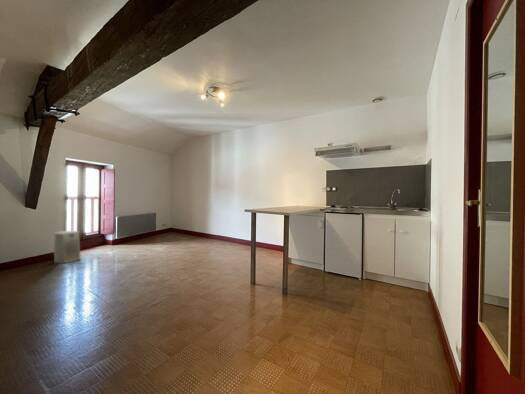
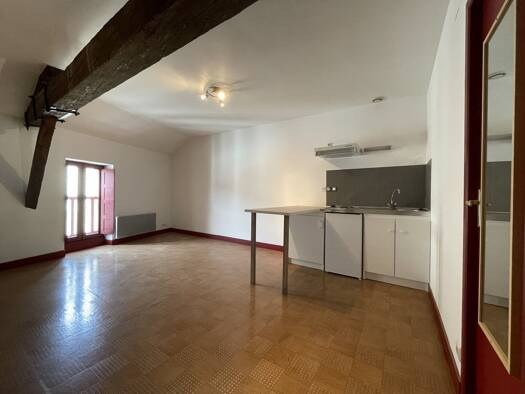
- fan (66, 246)
